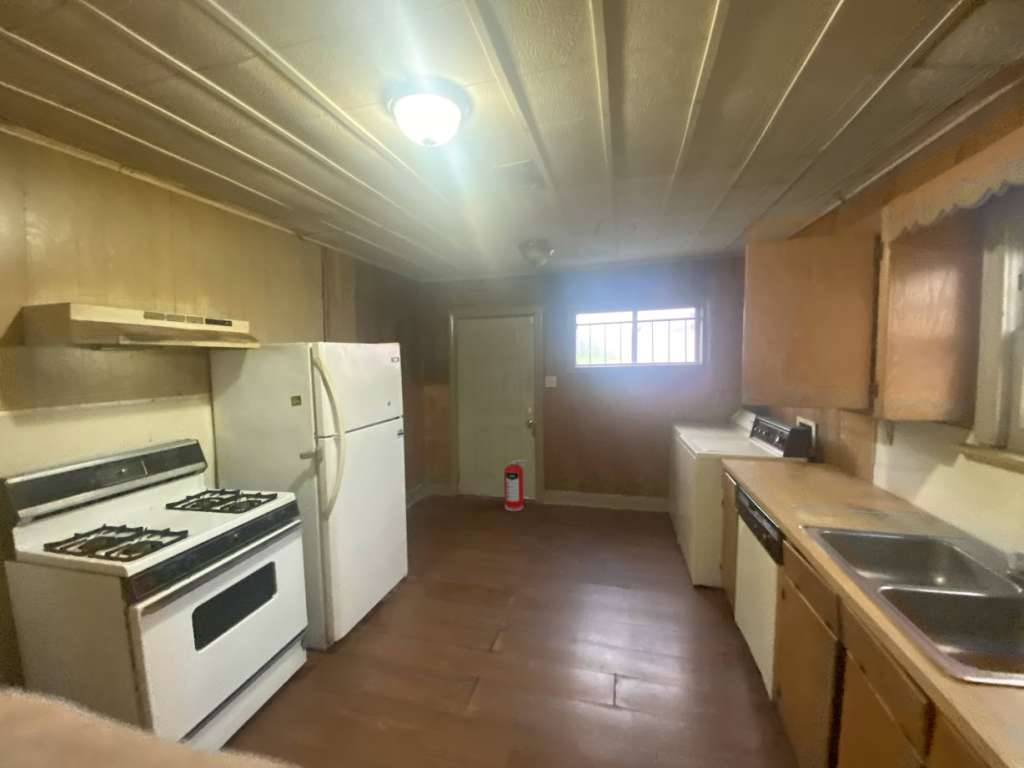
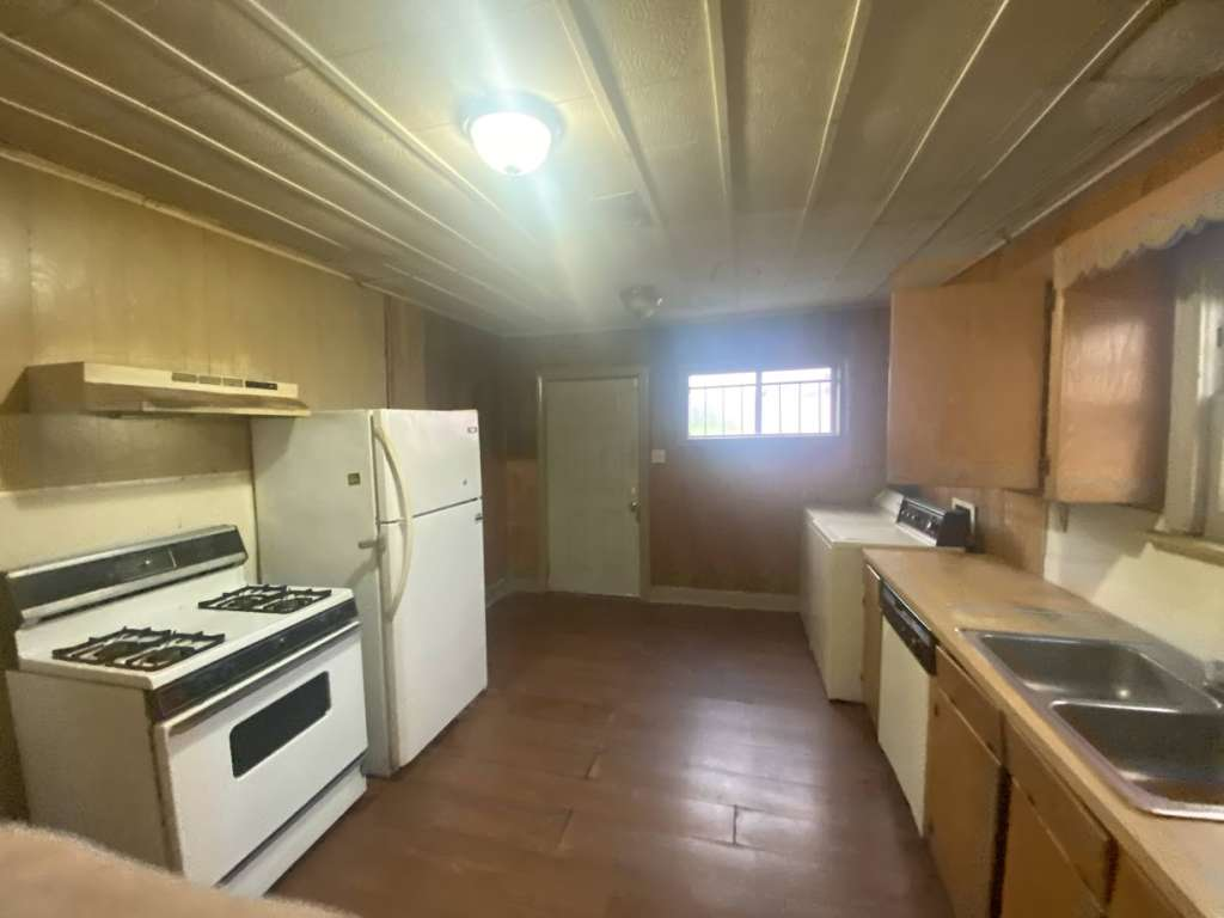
- fire extinguisher (516, 482)
